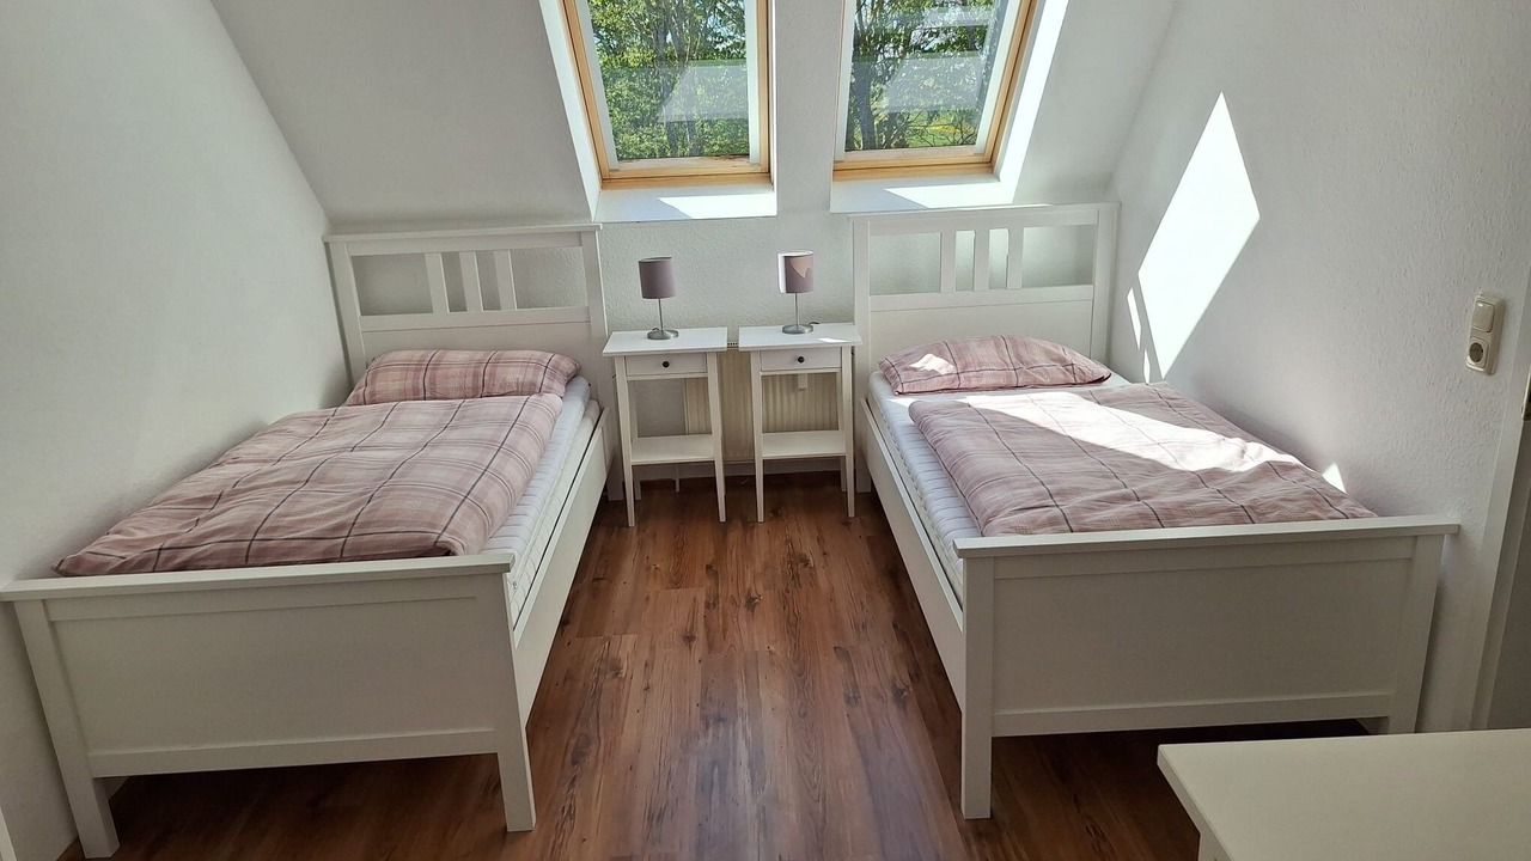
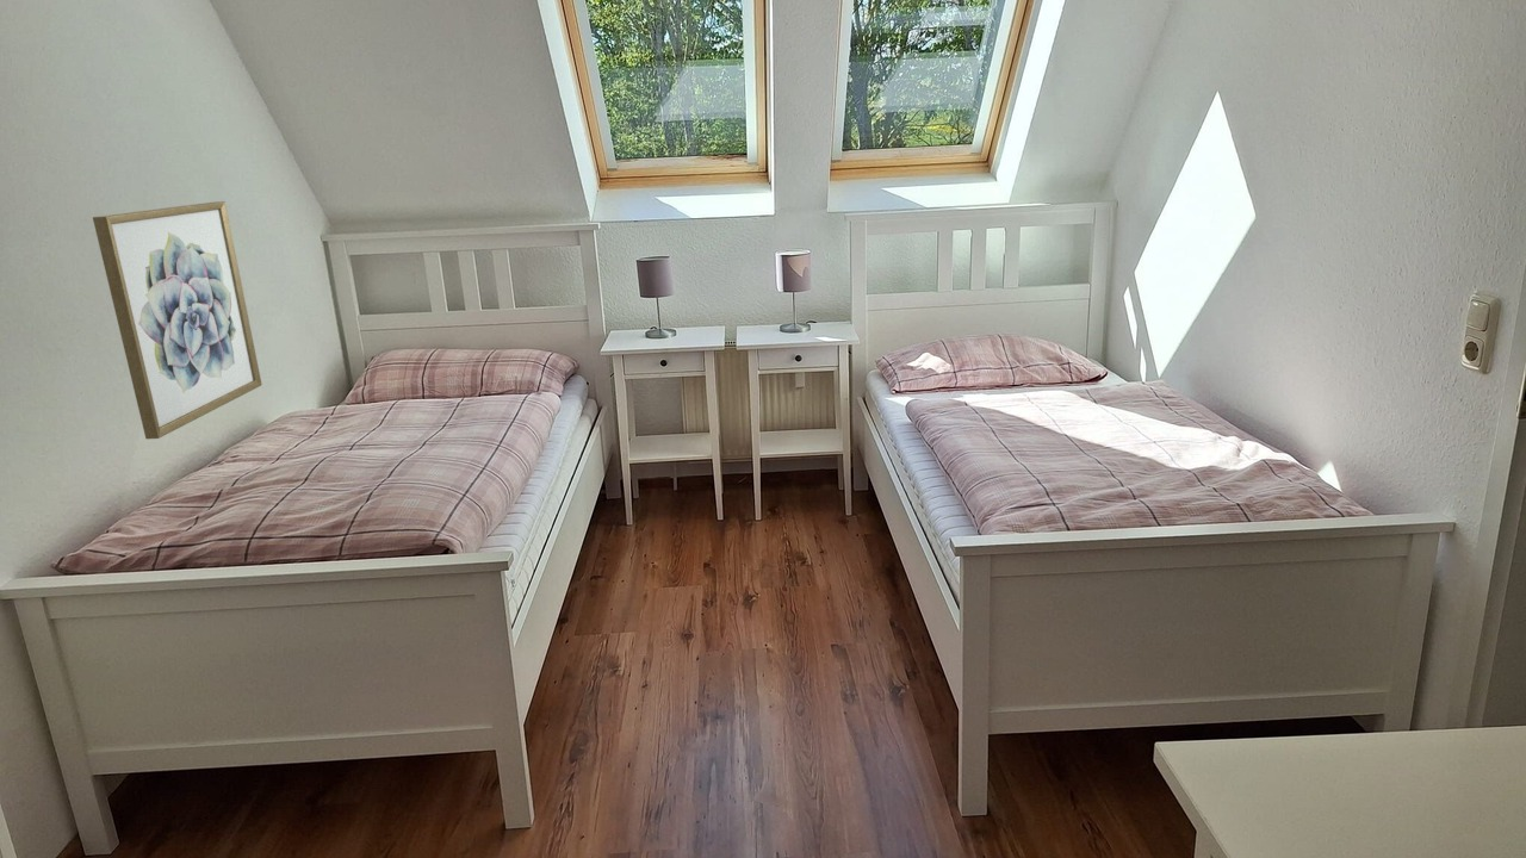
+ wall art (187, 311)
